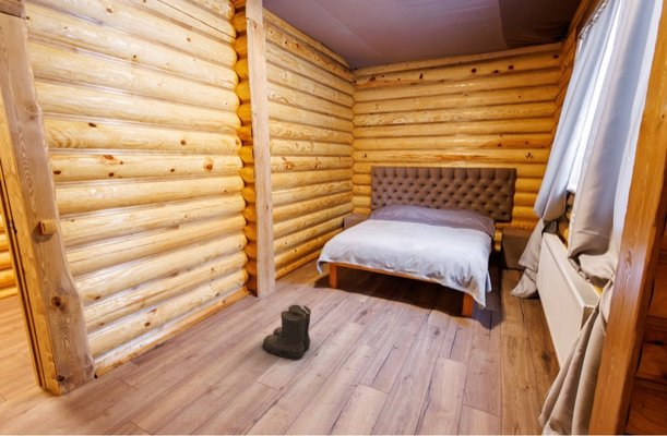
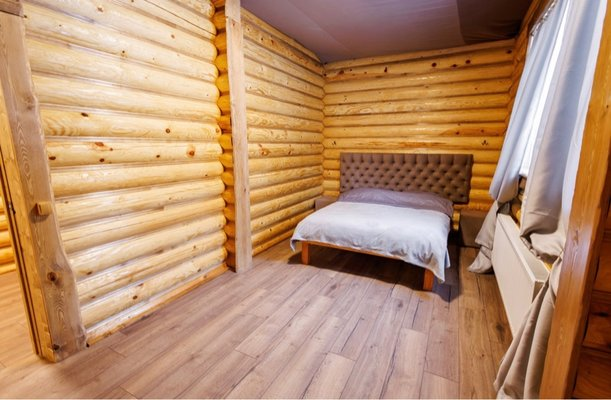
- boots (287, 327)
